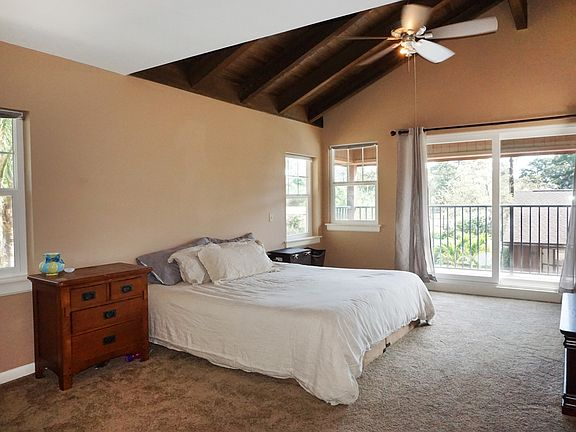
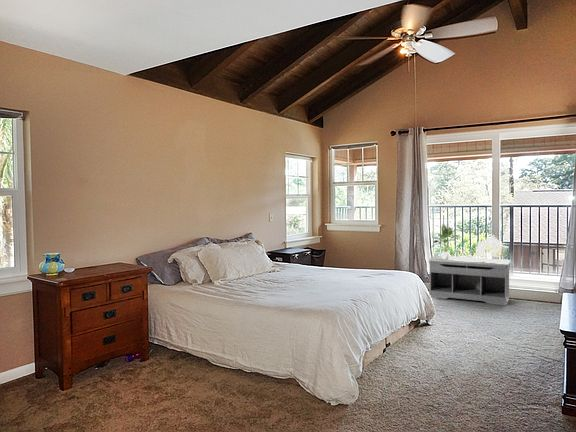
+ bench (468, 278)
+ dried flowers (489, 246)
+ potted plant (445, 241)
